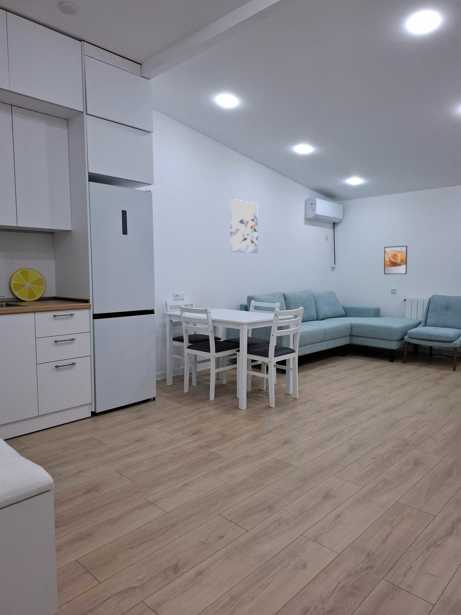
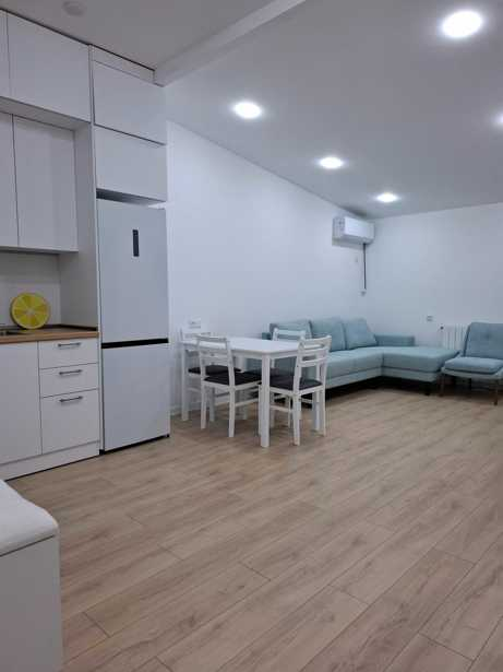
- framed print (395, 260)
- wall art (244, 227)
